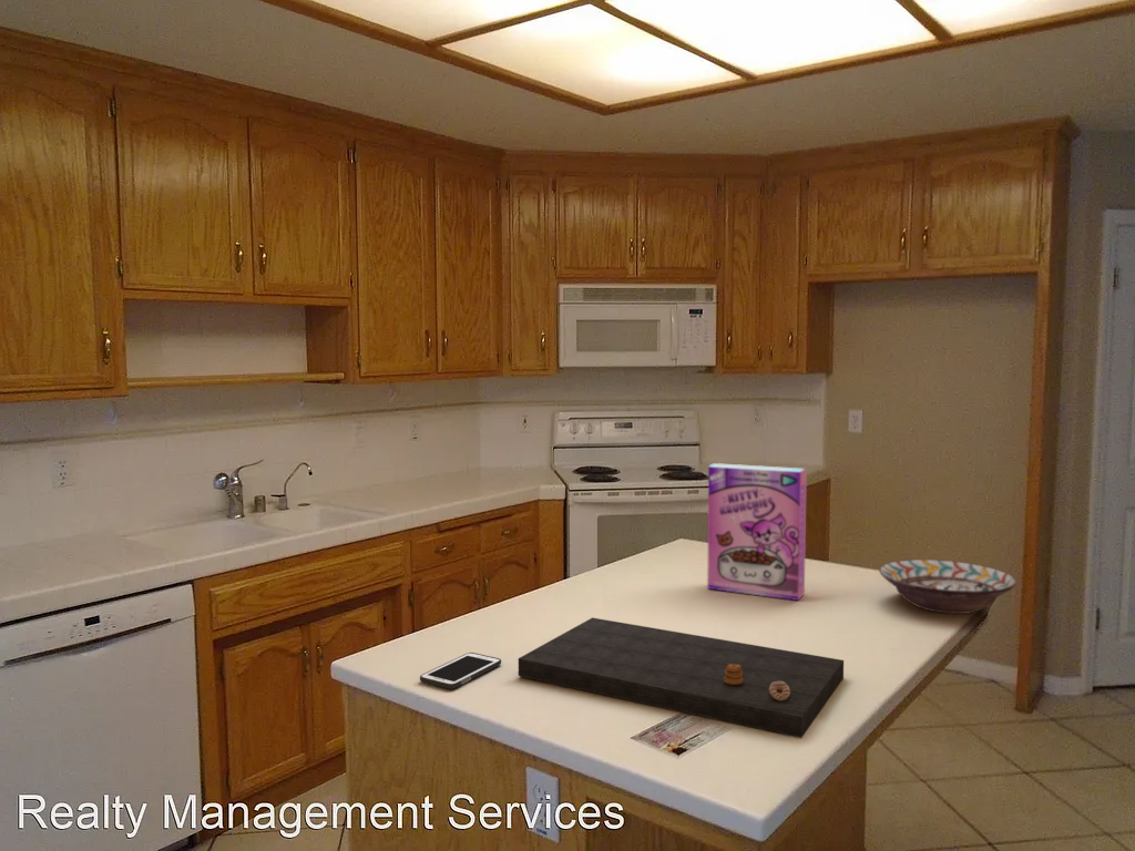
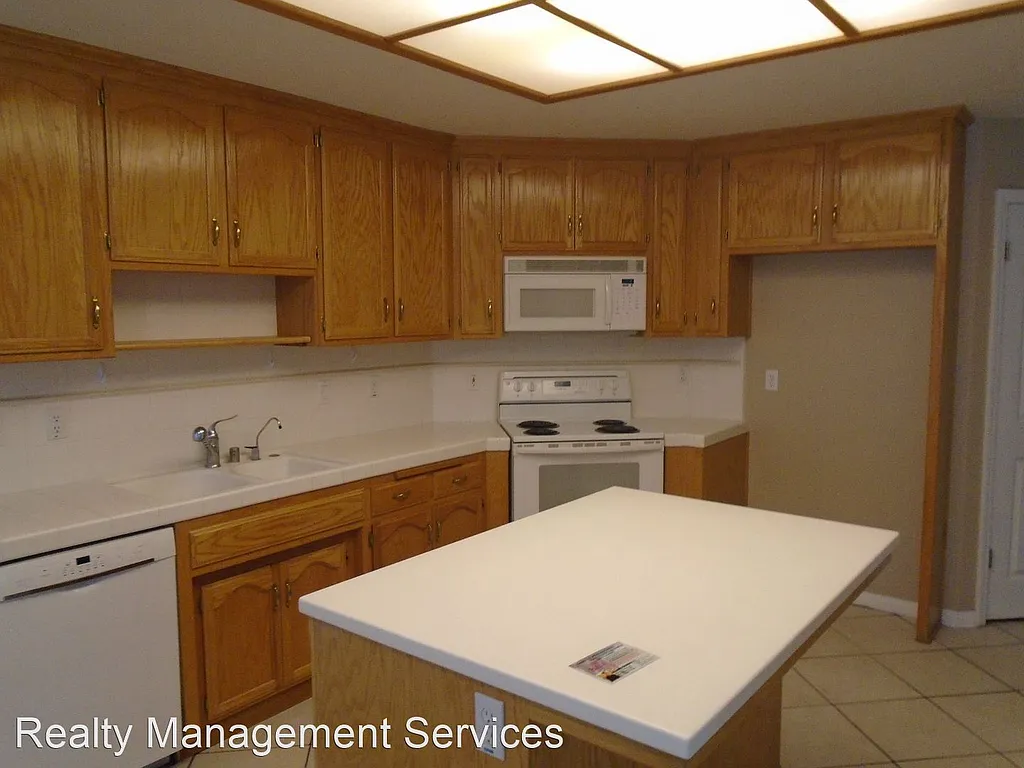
- cereal box (756, 529)
- cutting board (679, 659)
- cell phone (461, 669)
- decorative bowl (944, 589)
